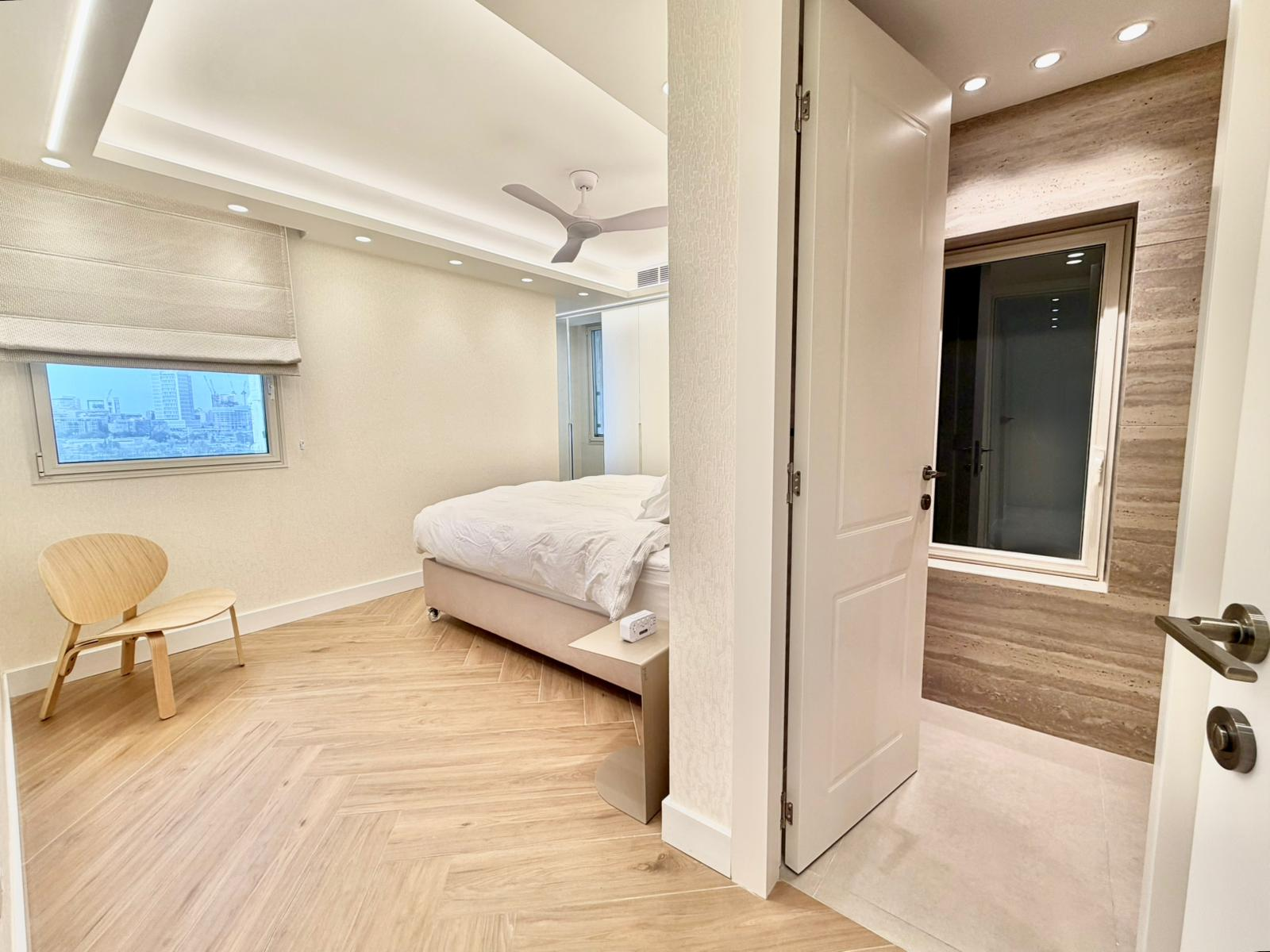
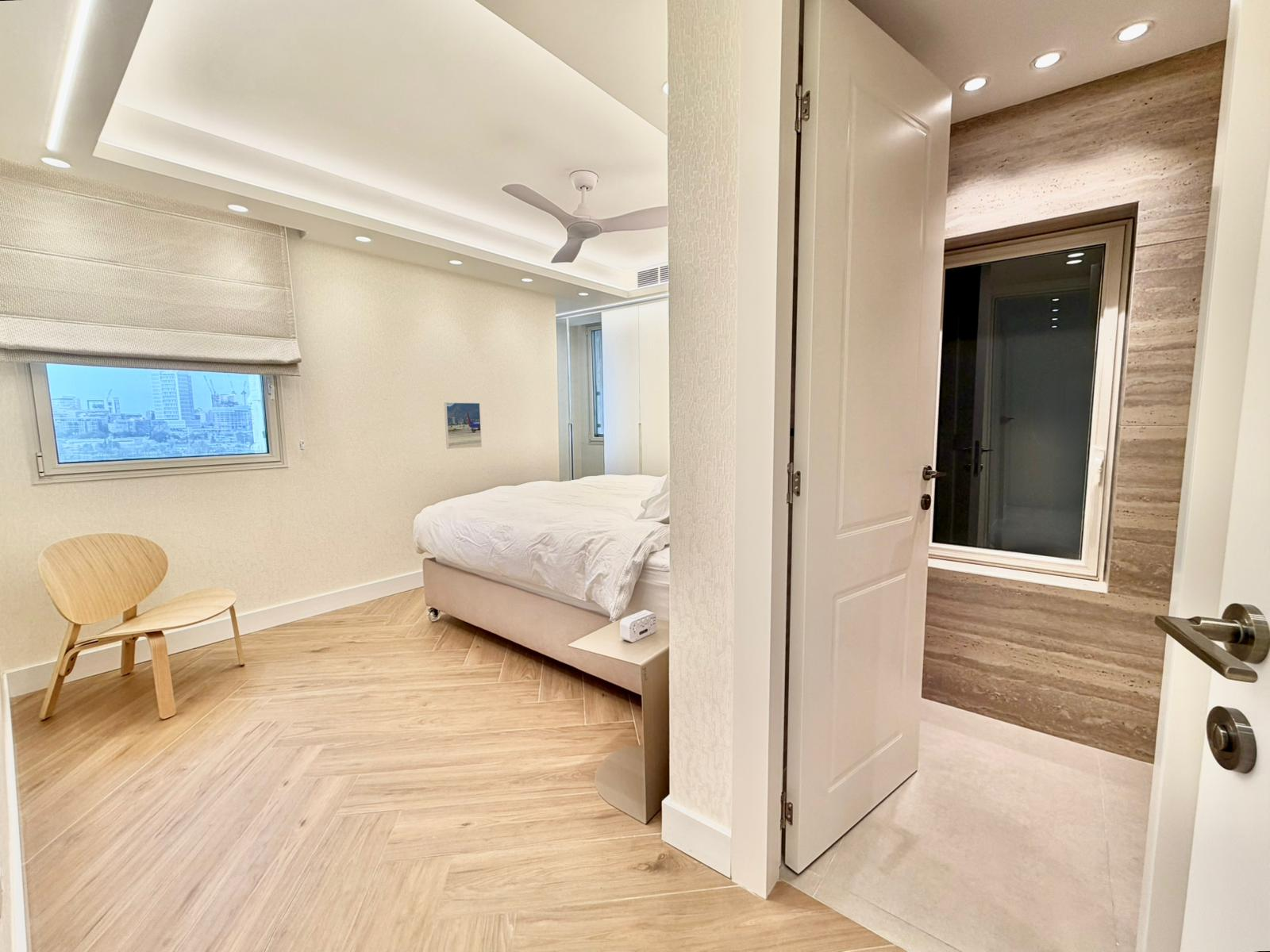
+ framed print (463, 425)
